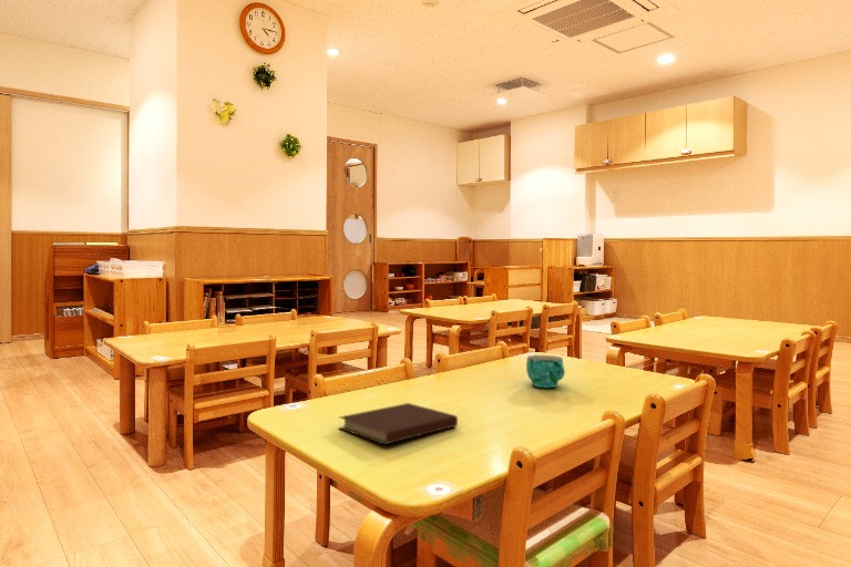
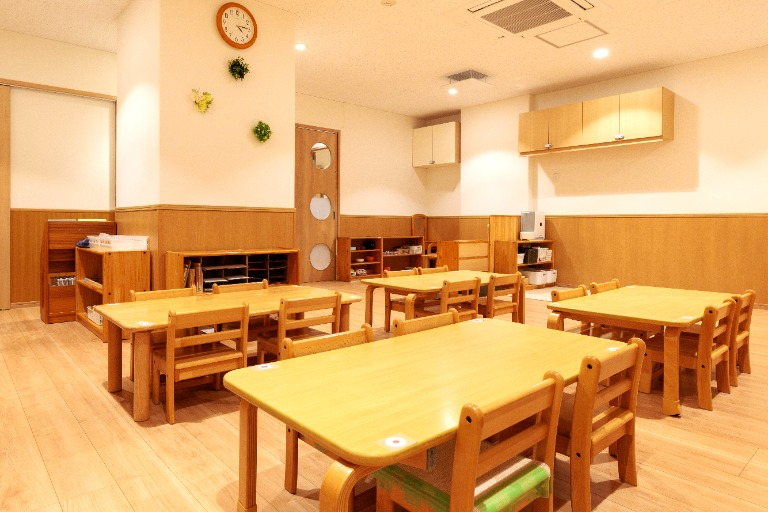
- cup (546, 371)
- notebook (398, 422)
